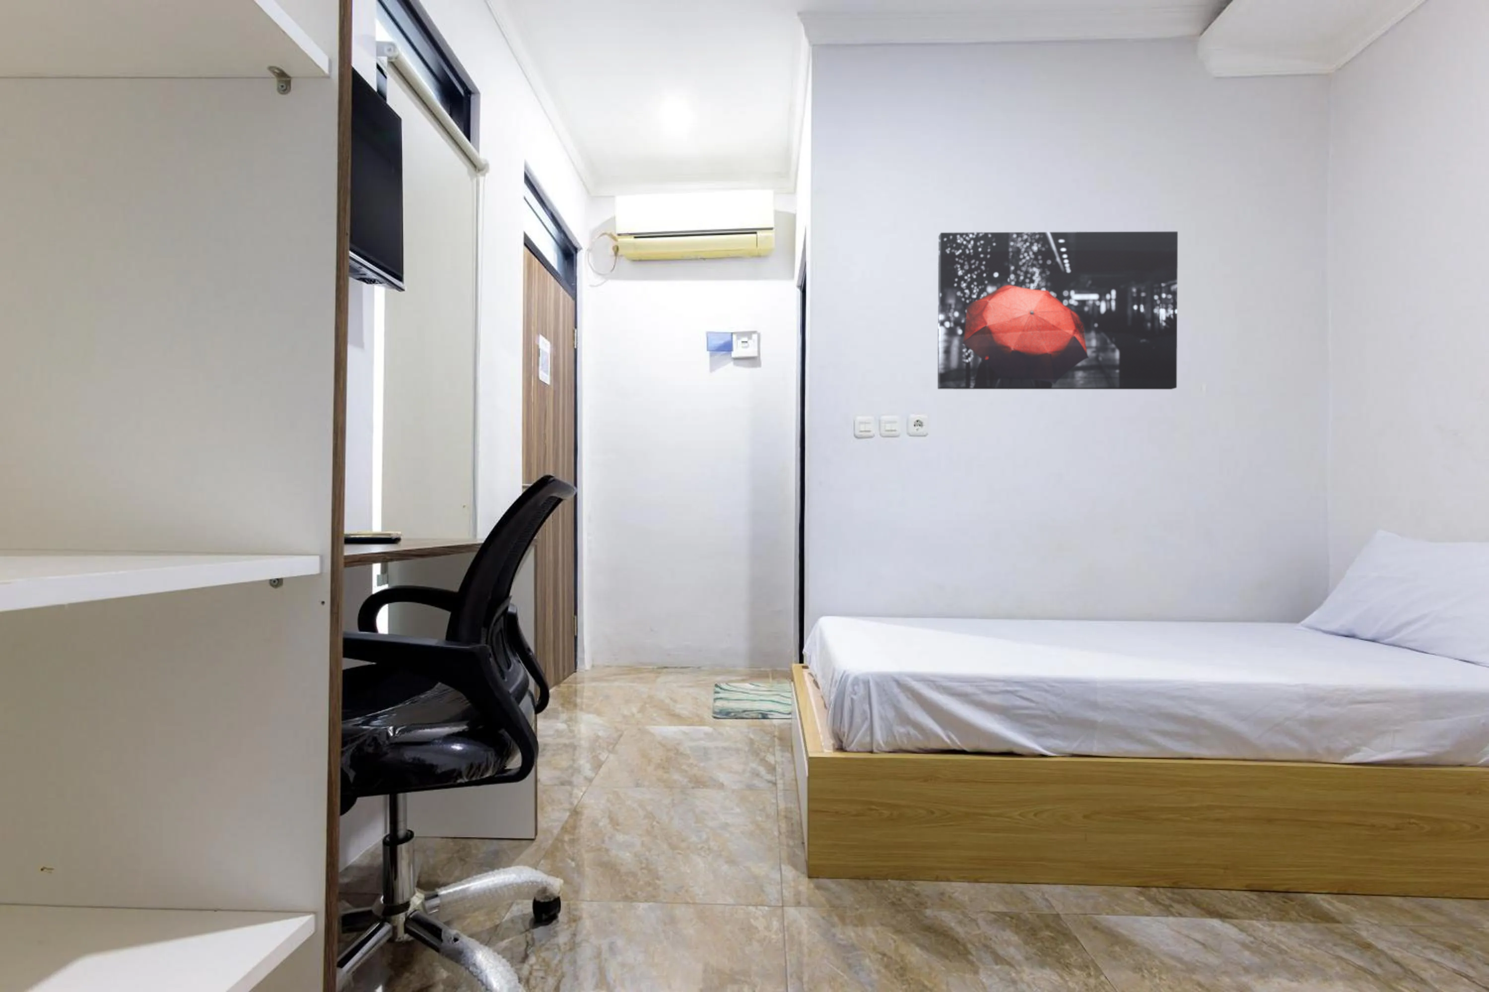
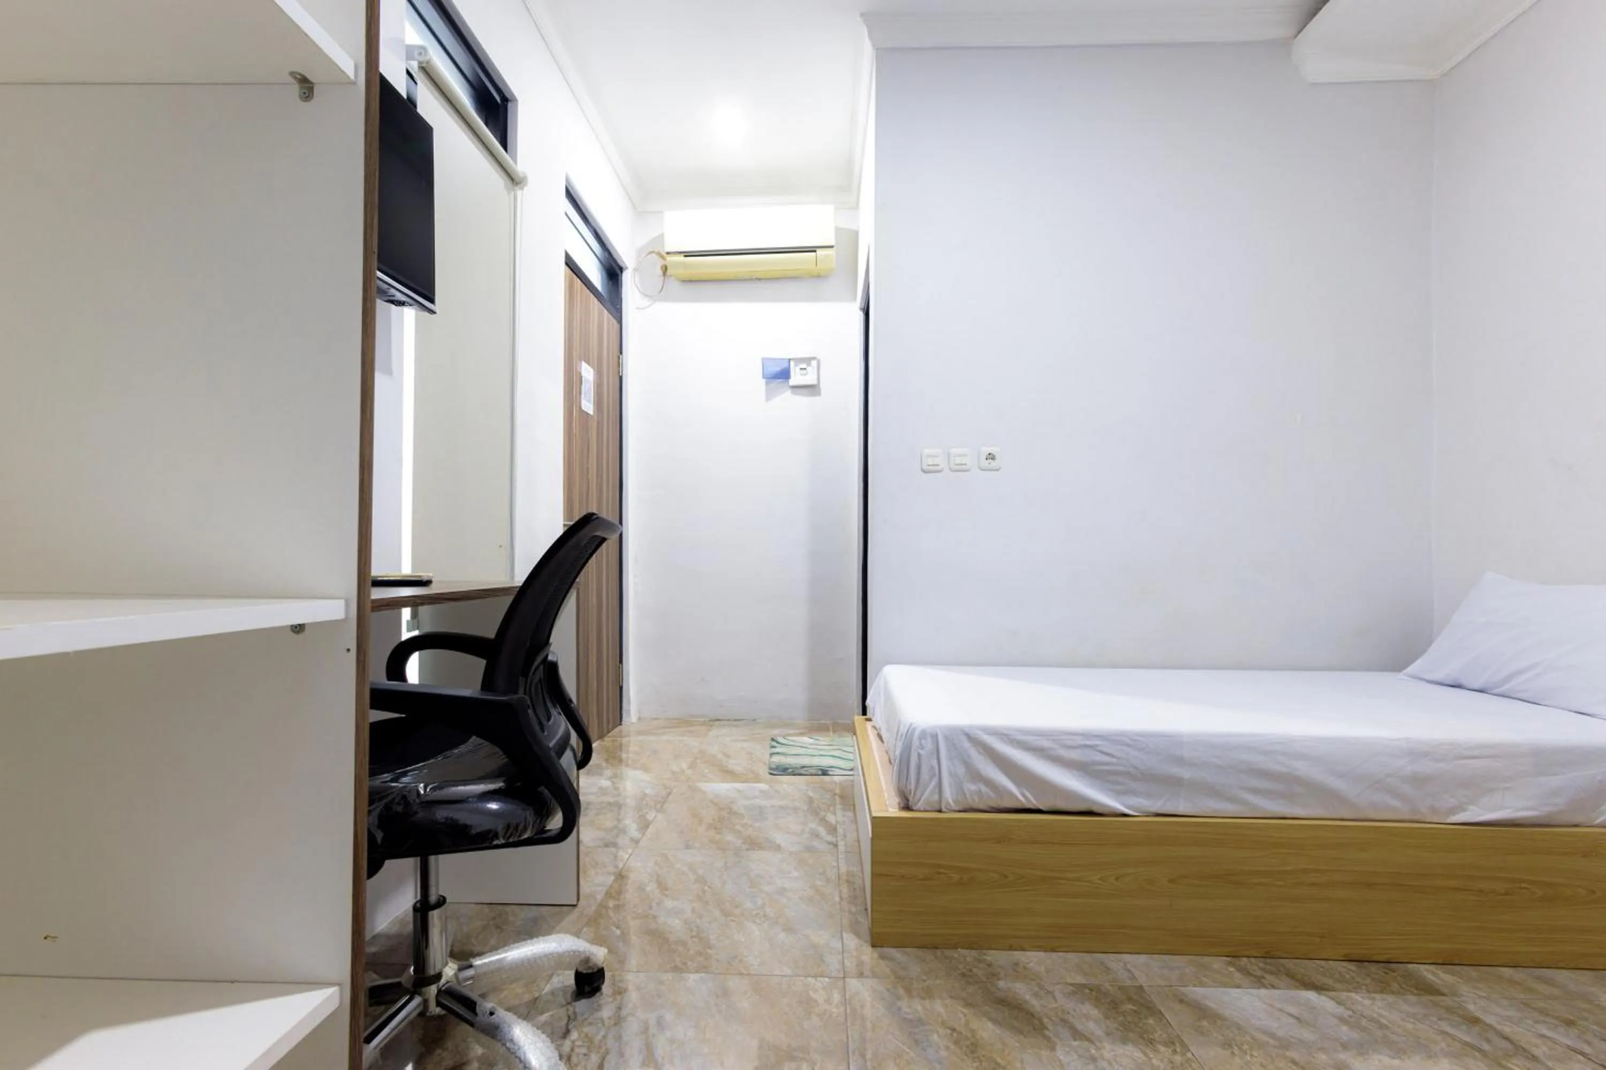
- wall art (1056, 311)
